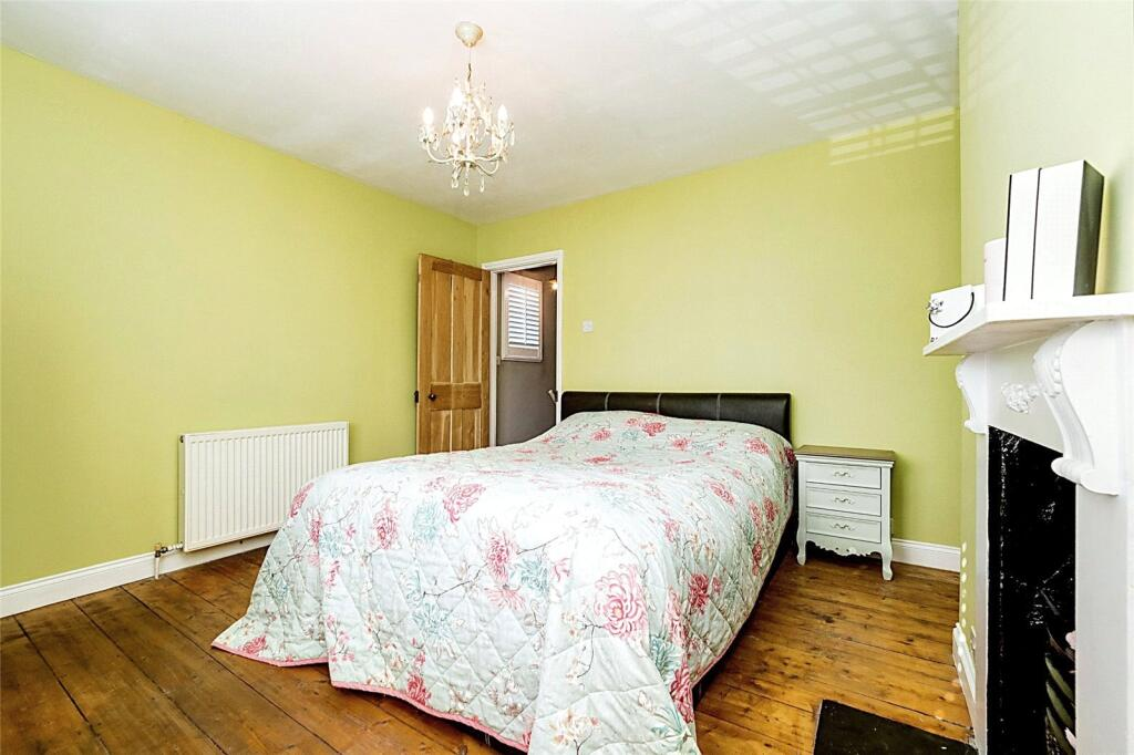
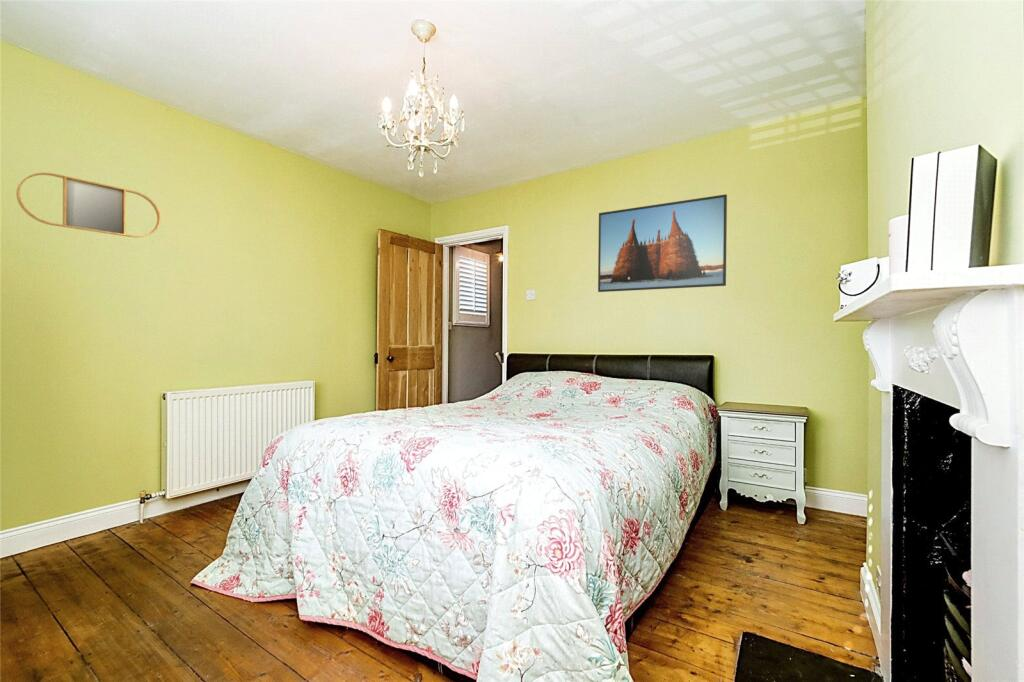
+ home mirror (95, 207)
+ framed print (657, 246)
